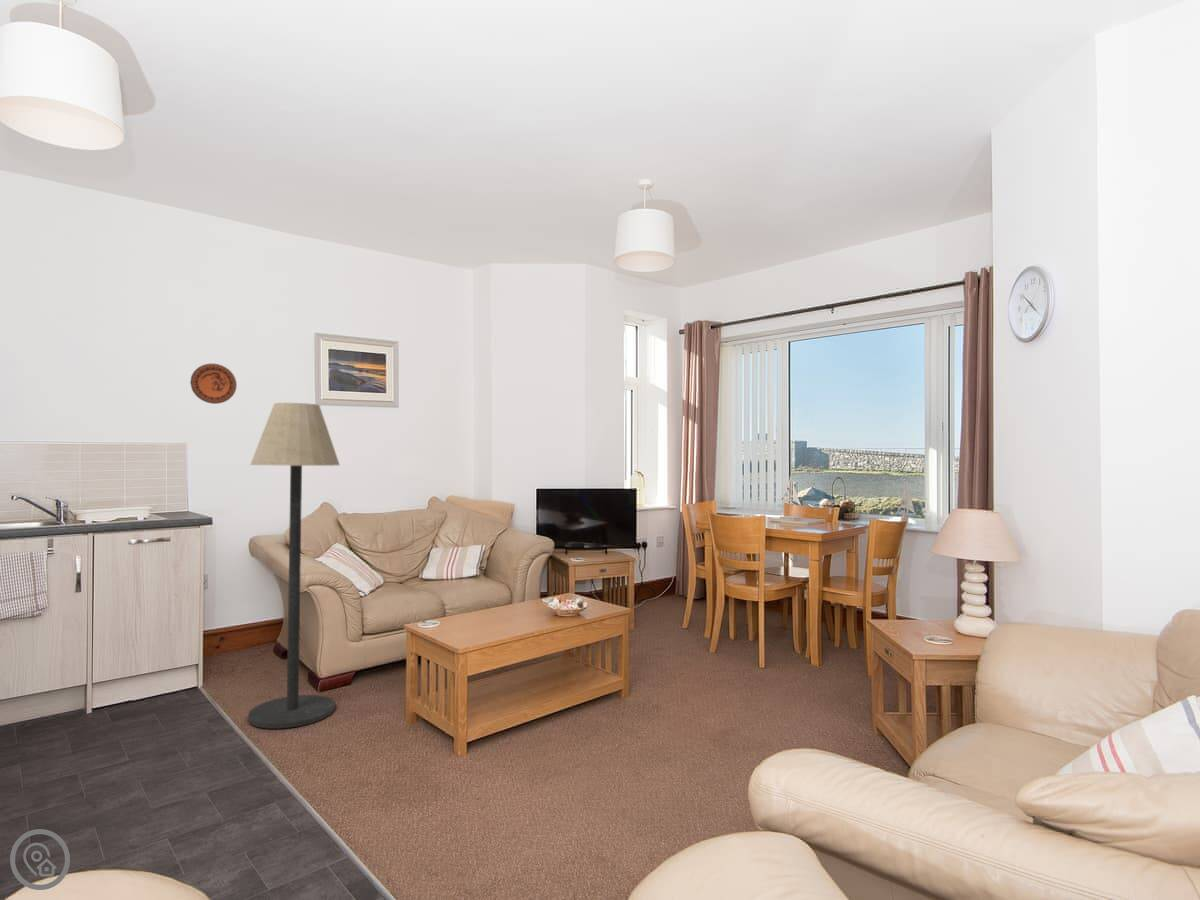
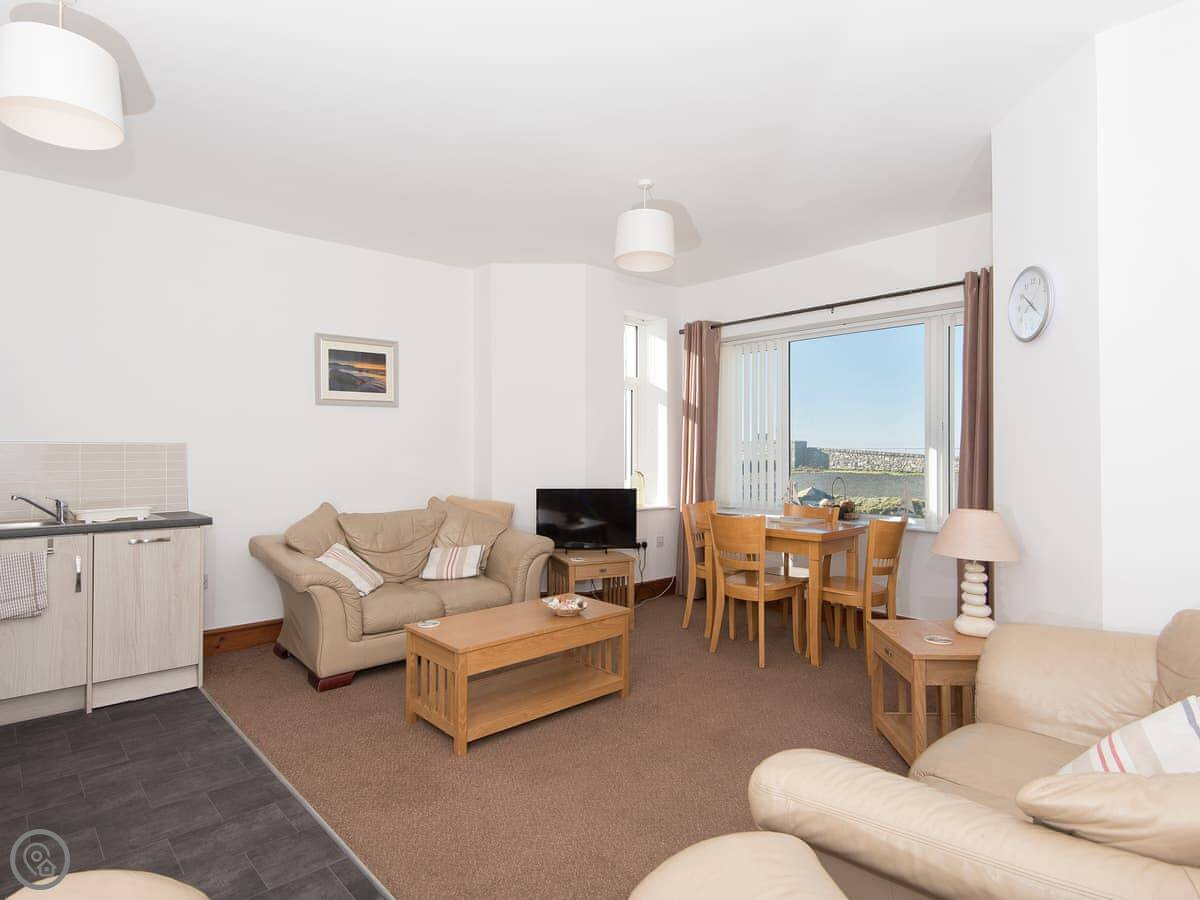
- floor lamp (294, 558)
- decorative plate (213, 383)
